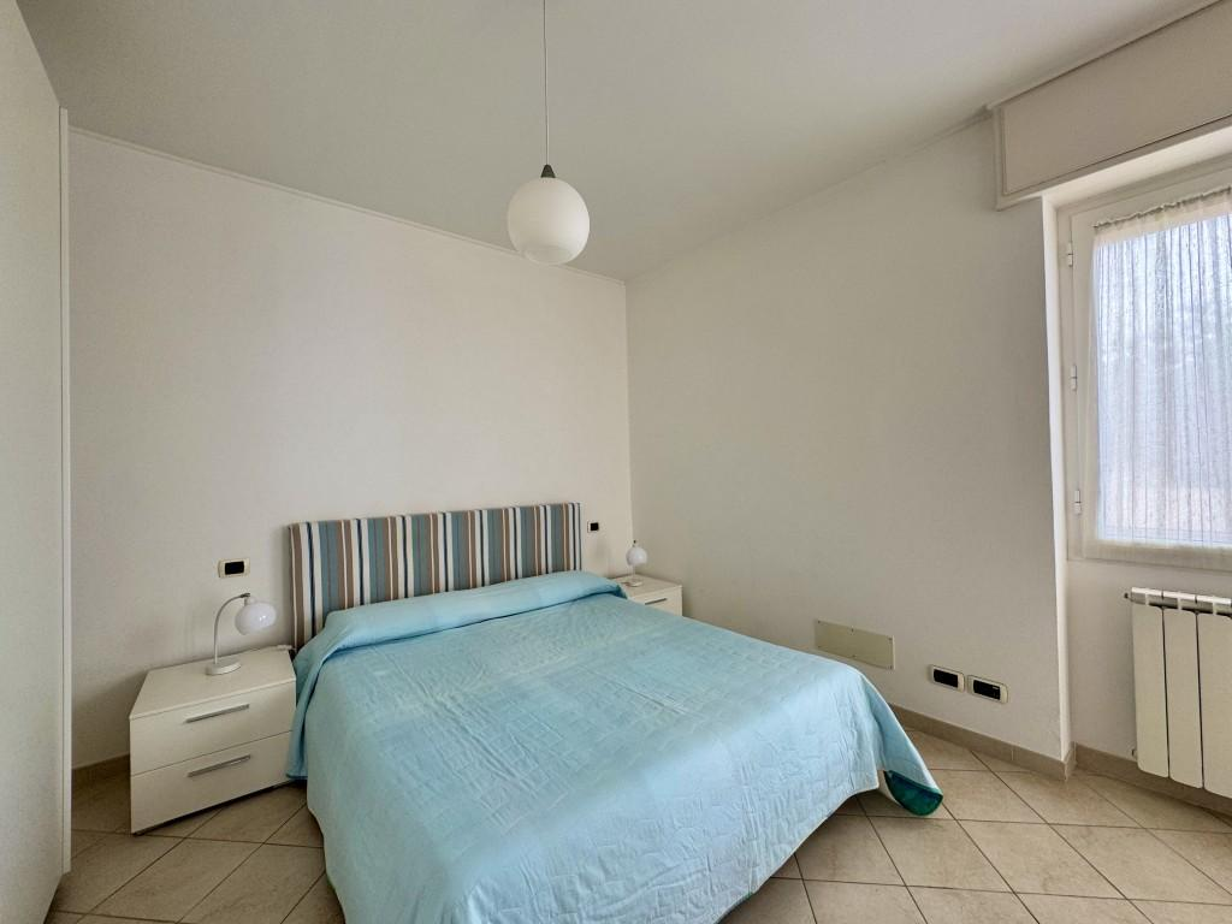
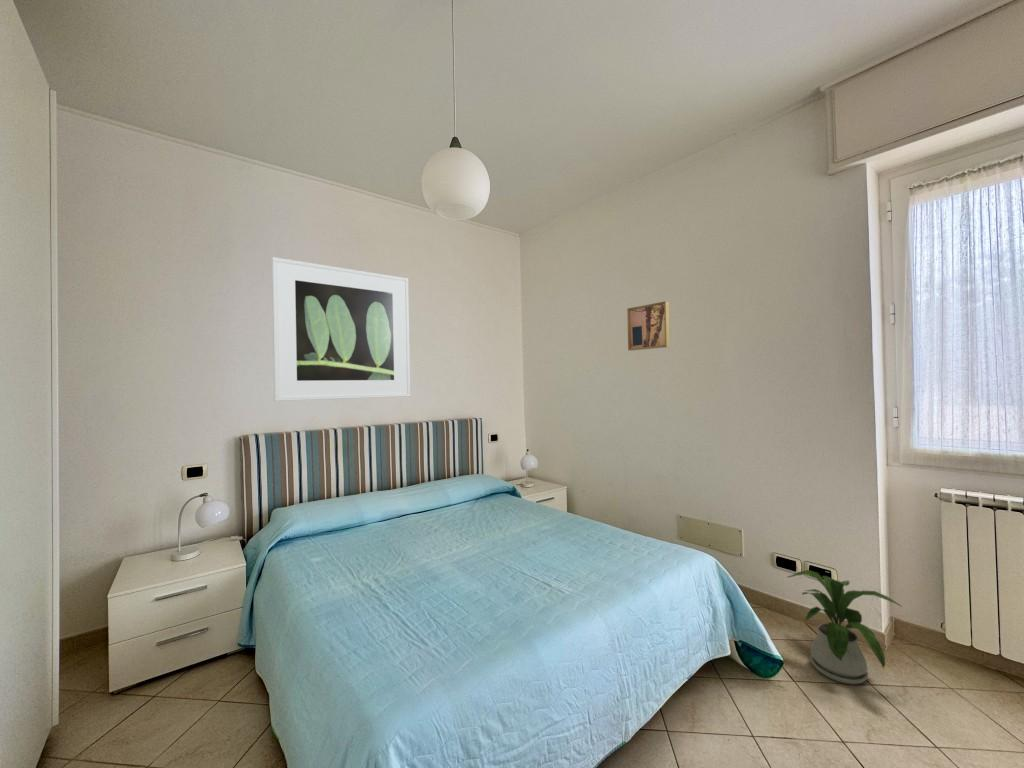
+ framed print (347, 333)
+ wall art (647, 327)
+ house plant (843, 616)
